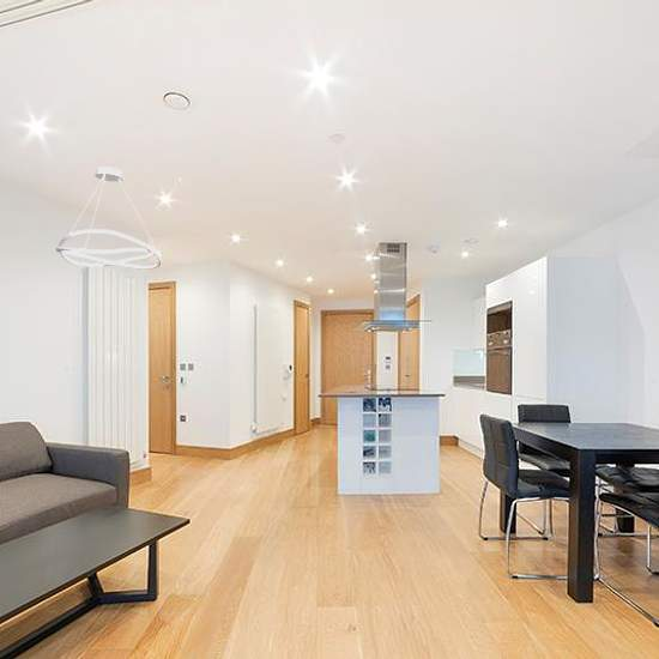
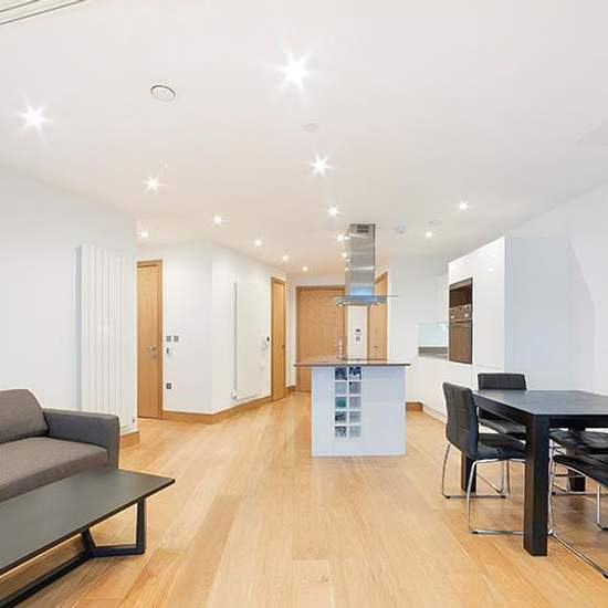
- ceiling light fixture (111, 230)
